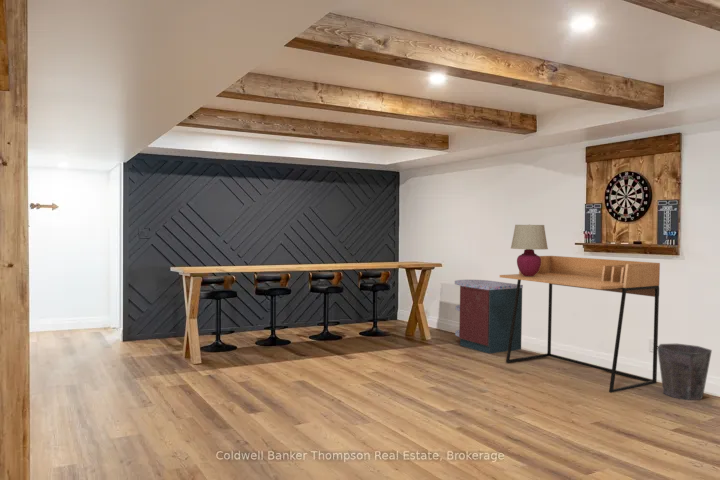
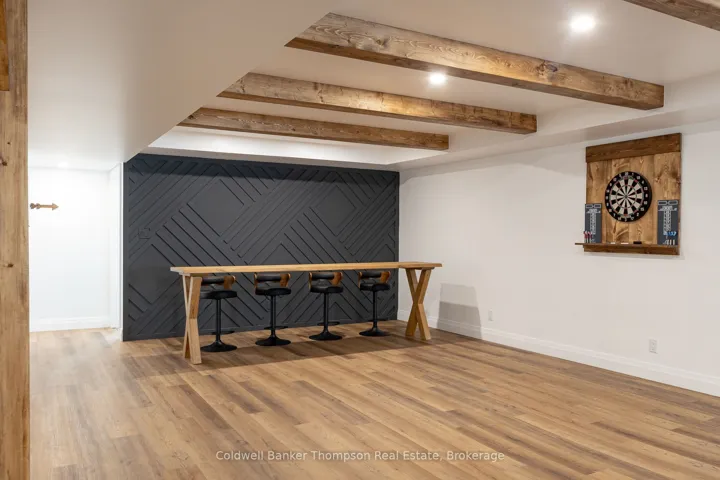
- storage cabinet (482, 314)
- waste bin (683, 371)
- desk (551, 316)
- table lamp (529, 250)
